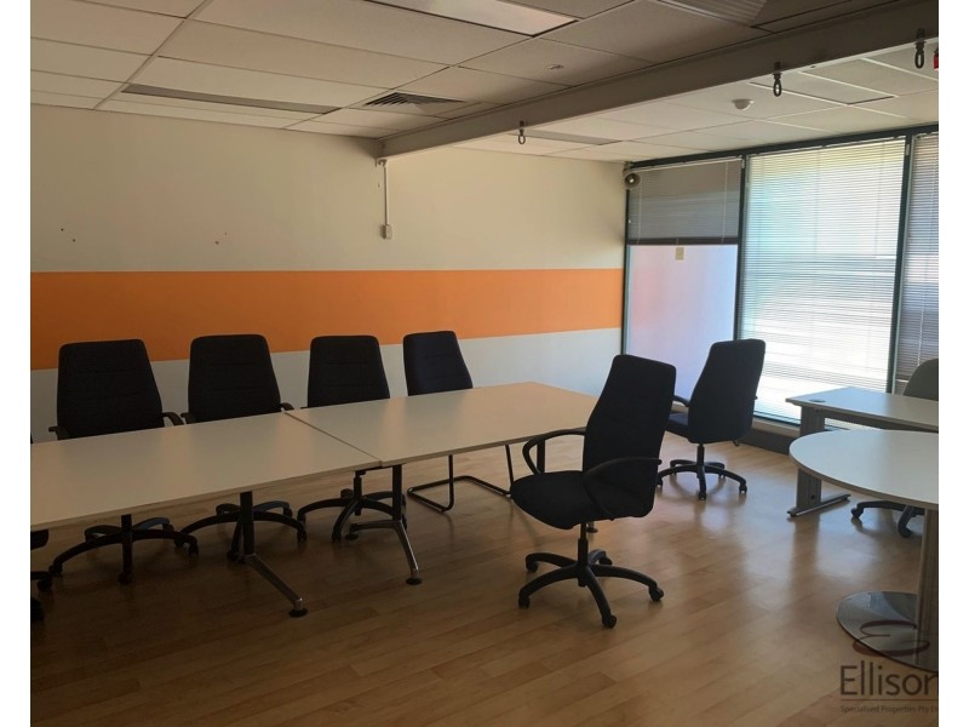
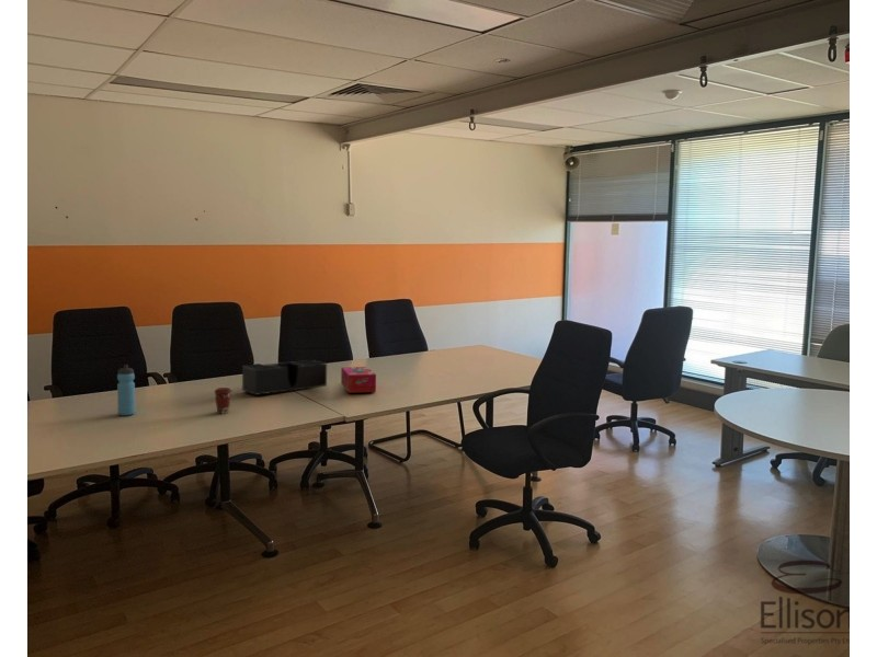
+ desk organizer (285, 377)
+ coffee cup (223, 400)
+ water bottle (126, 389)
+ tissue box (357, 379)
